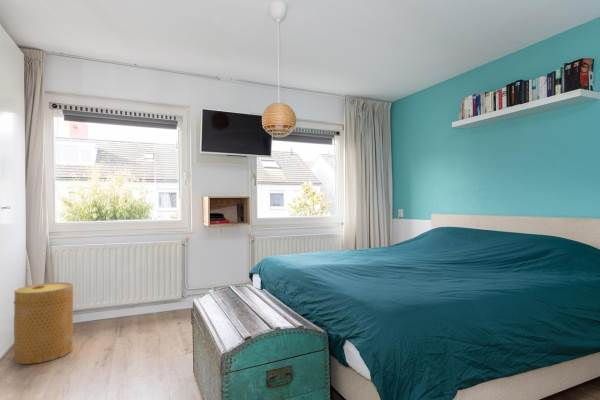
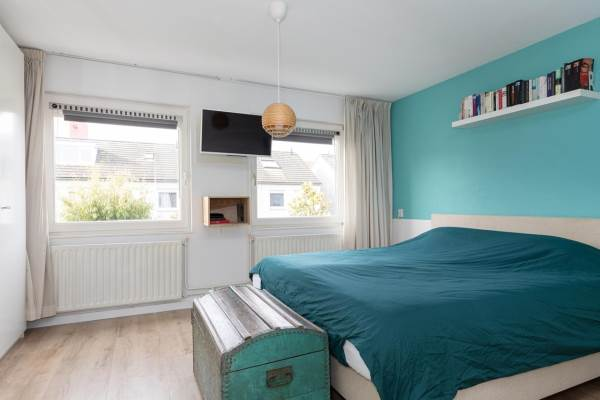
- basket (44, 320)
